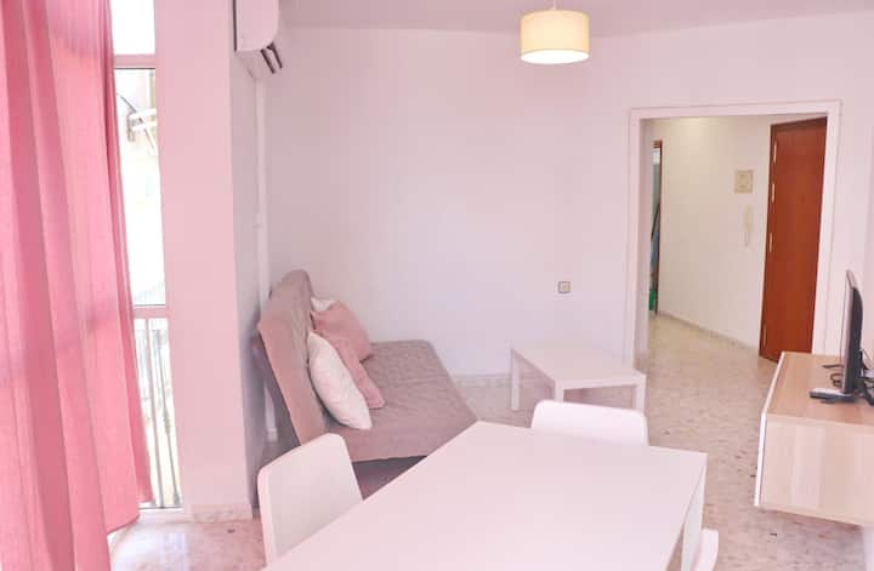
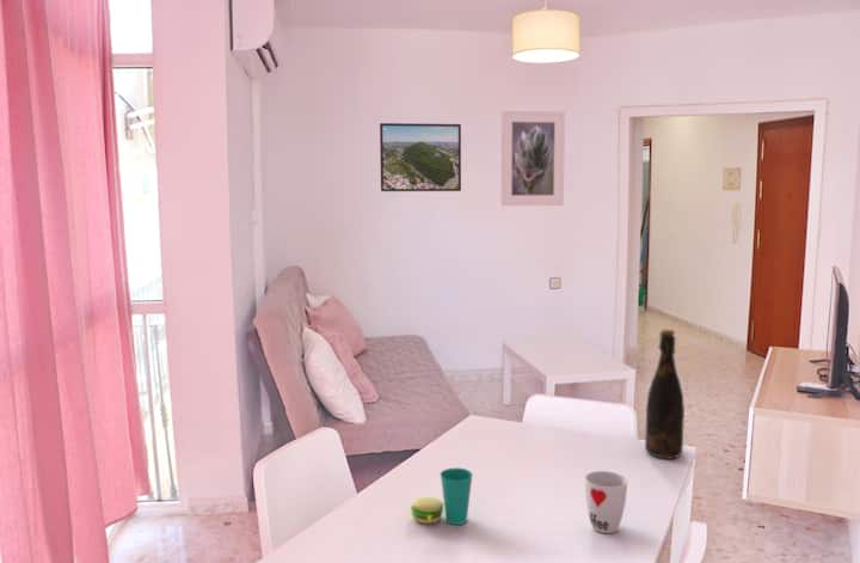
+ cup (606, 502)
+ cup (443, 496)
+ bottle (665, 392)
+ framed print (533, 159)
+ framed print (420, 157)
